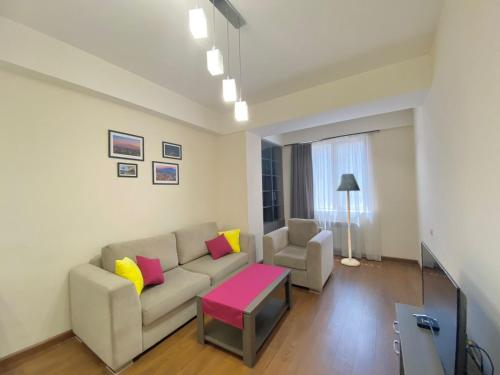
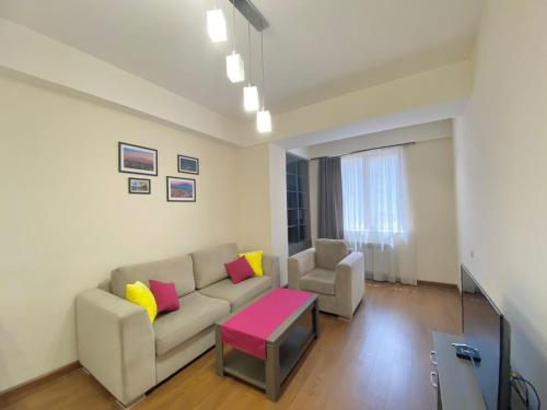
- floor lamp (349, 218)
